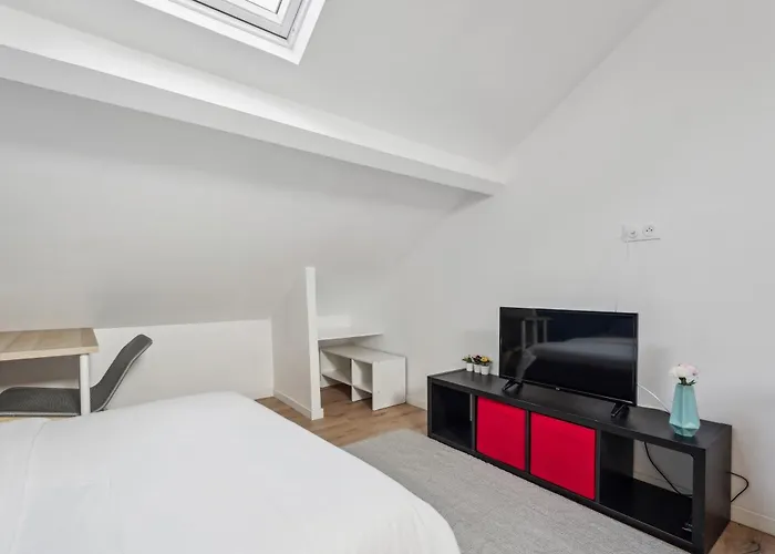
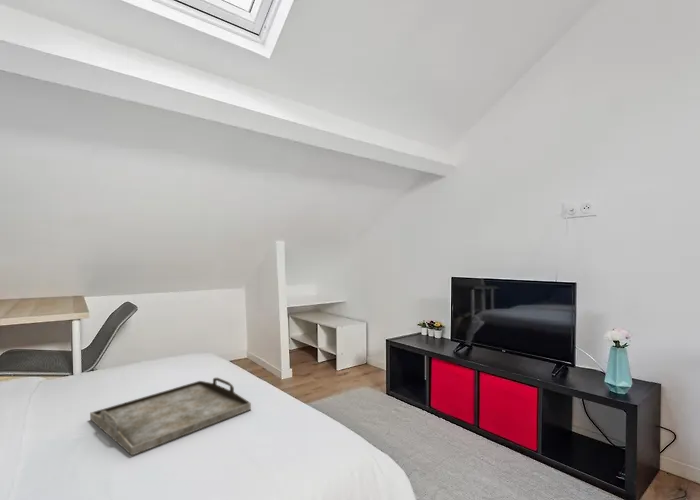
+ serving tray (172, 404)
